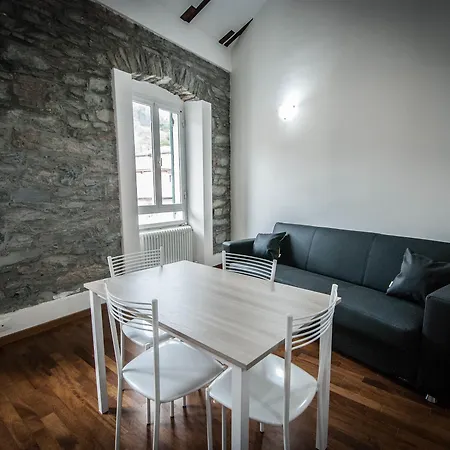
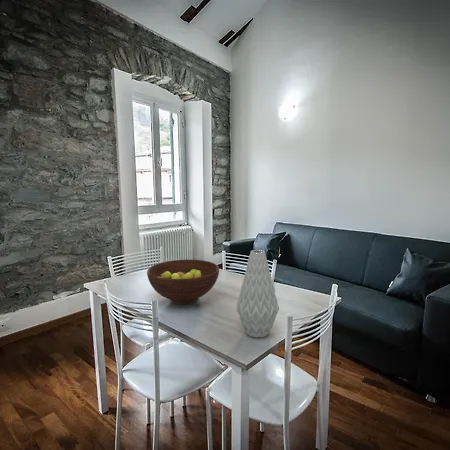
+ fruit bowl (184, 284)
+ vase (257, 292)
